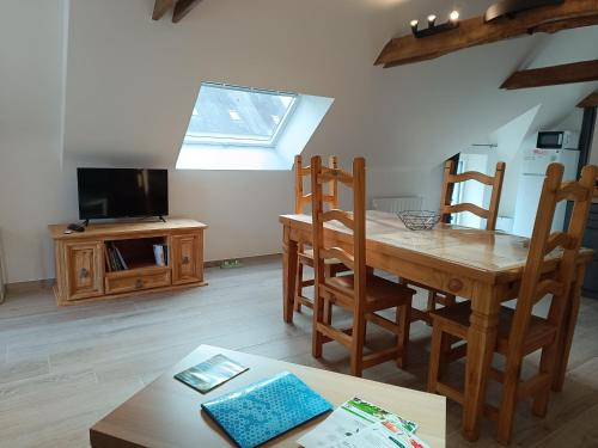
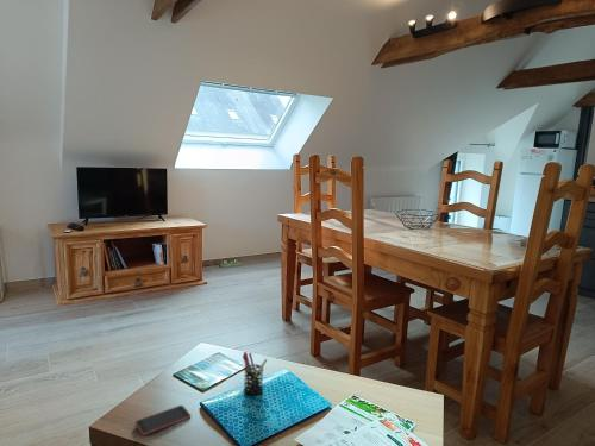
+ smartphone (163, 419)
+ pen holder (251, 372)
